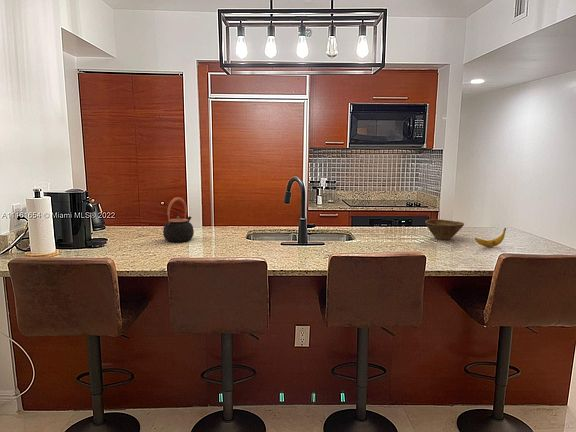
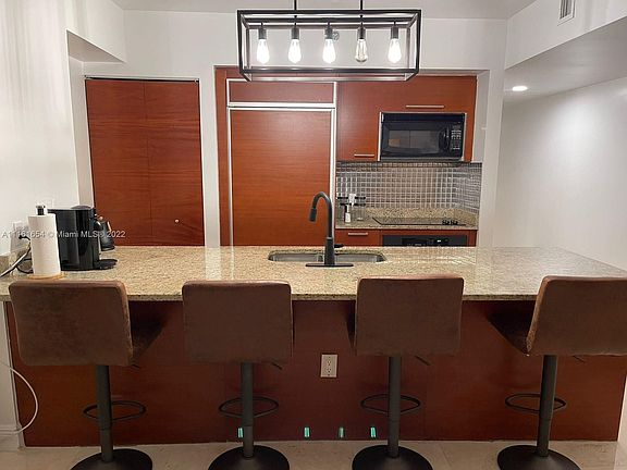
- teapot (179, 217)
- bowl (444, 230)
- banana (490, 240)
